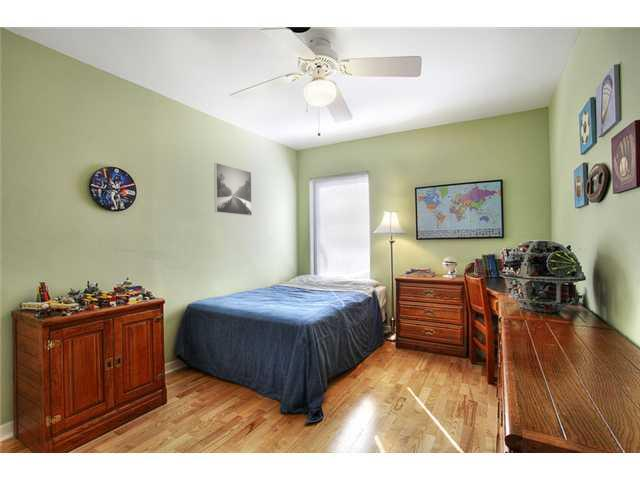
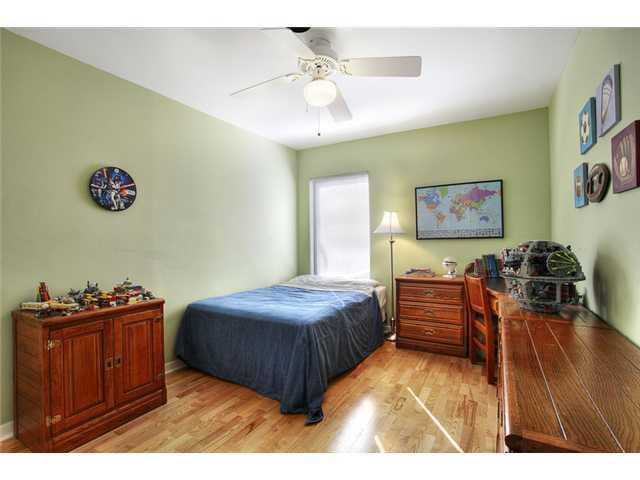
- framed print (234, 190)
